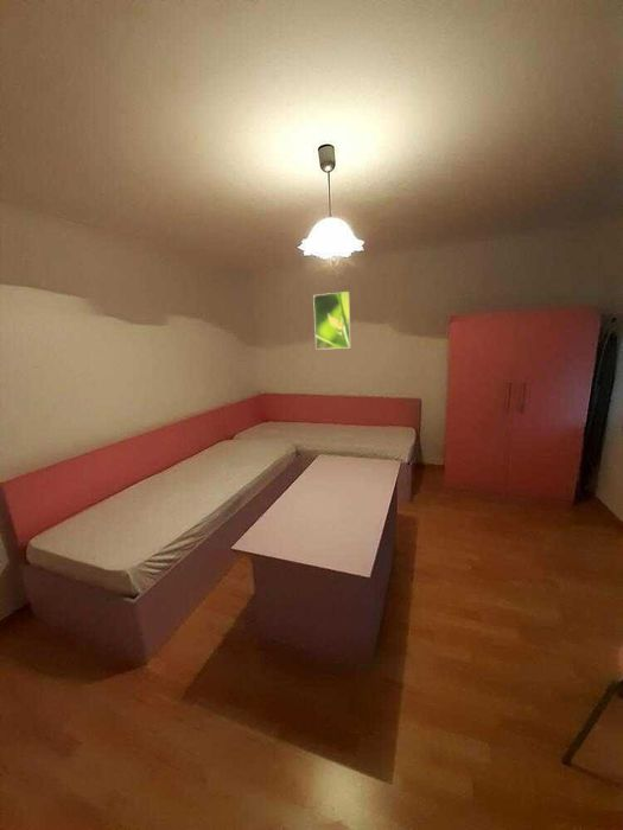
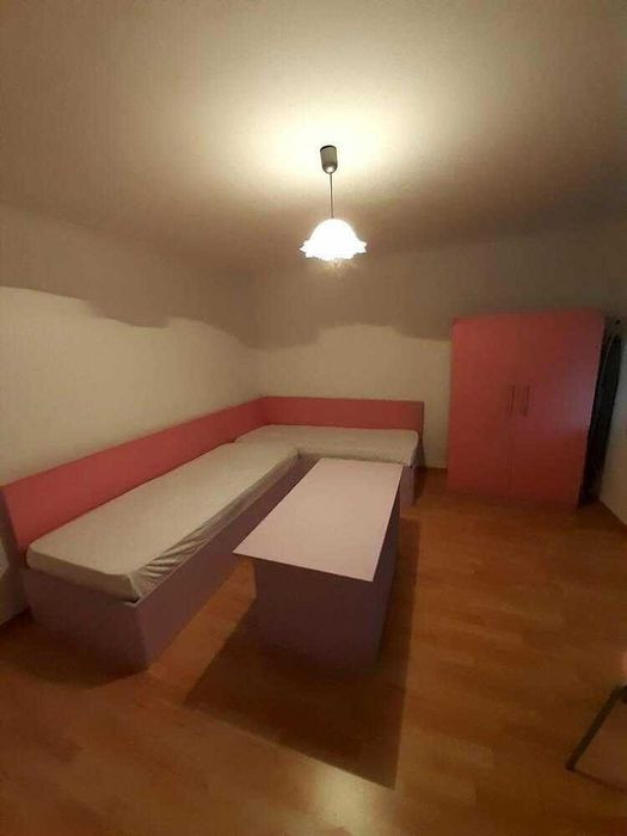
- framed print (331, 321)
